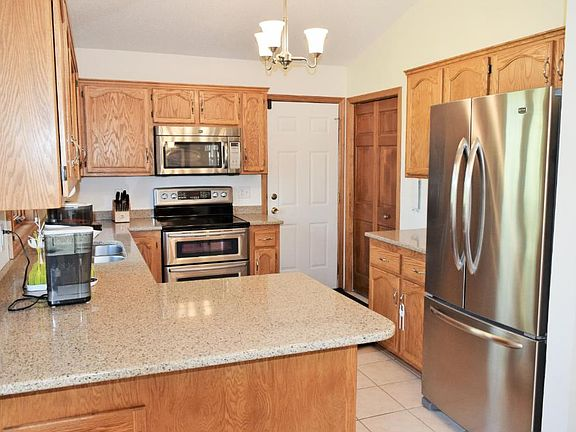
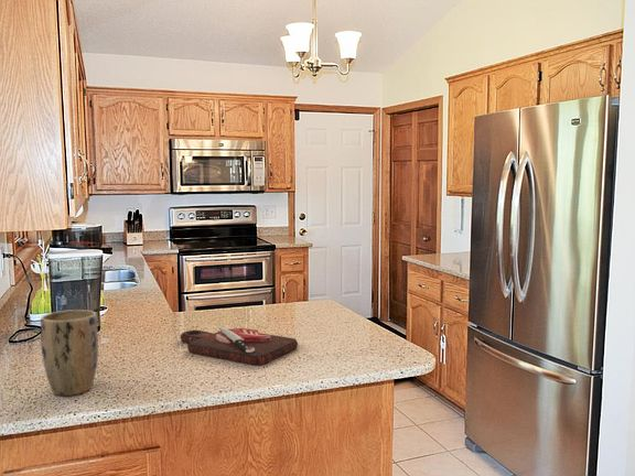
+ cutting board (230, 338)
+ plant pot (69, 351)
